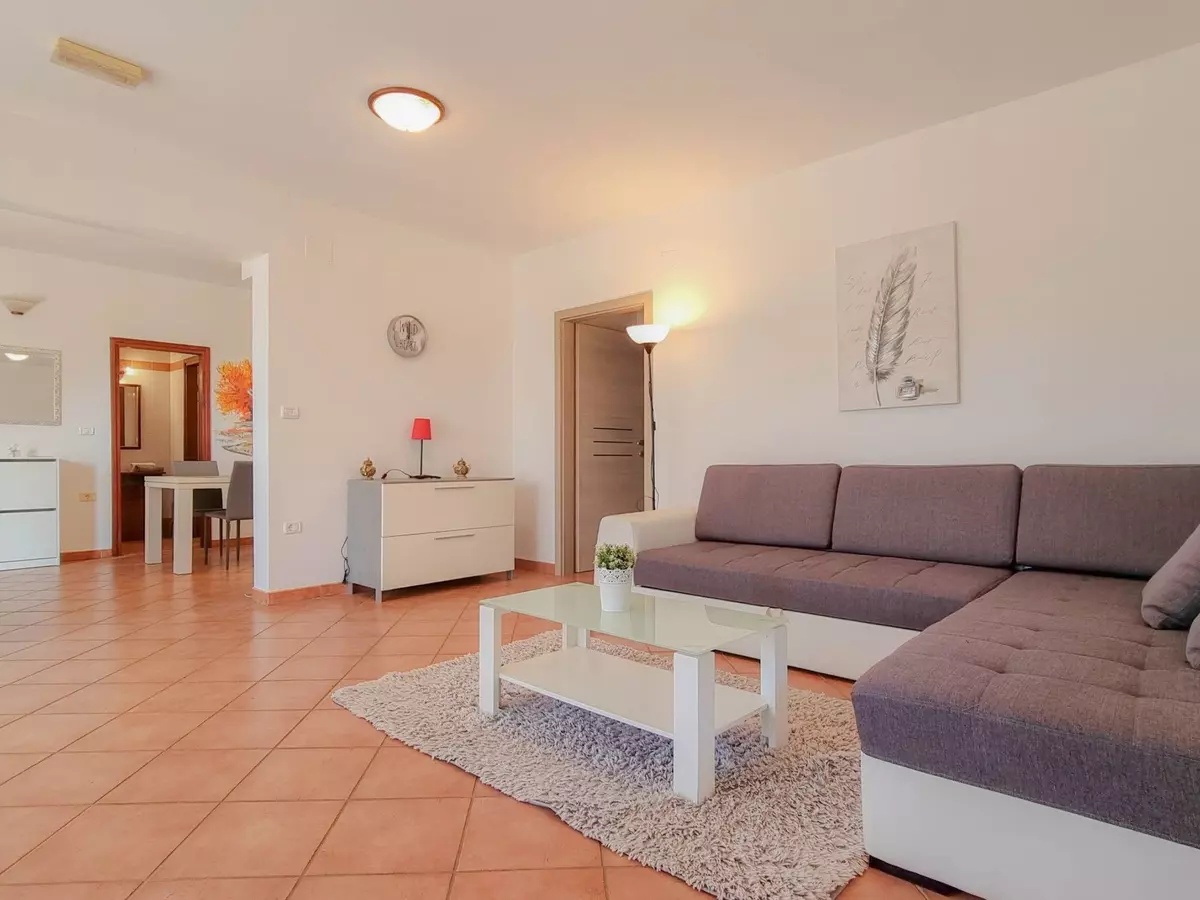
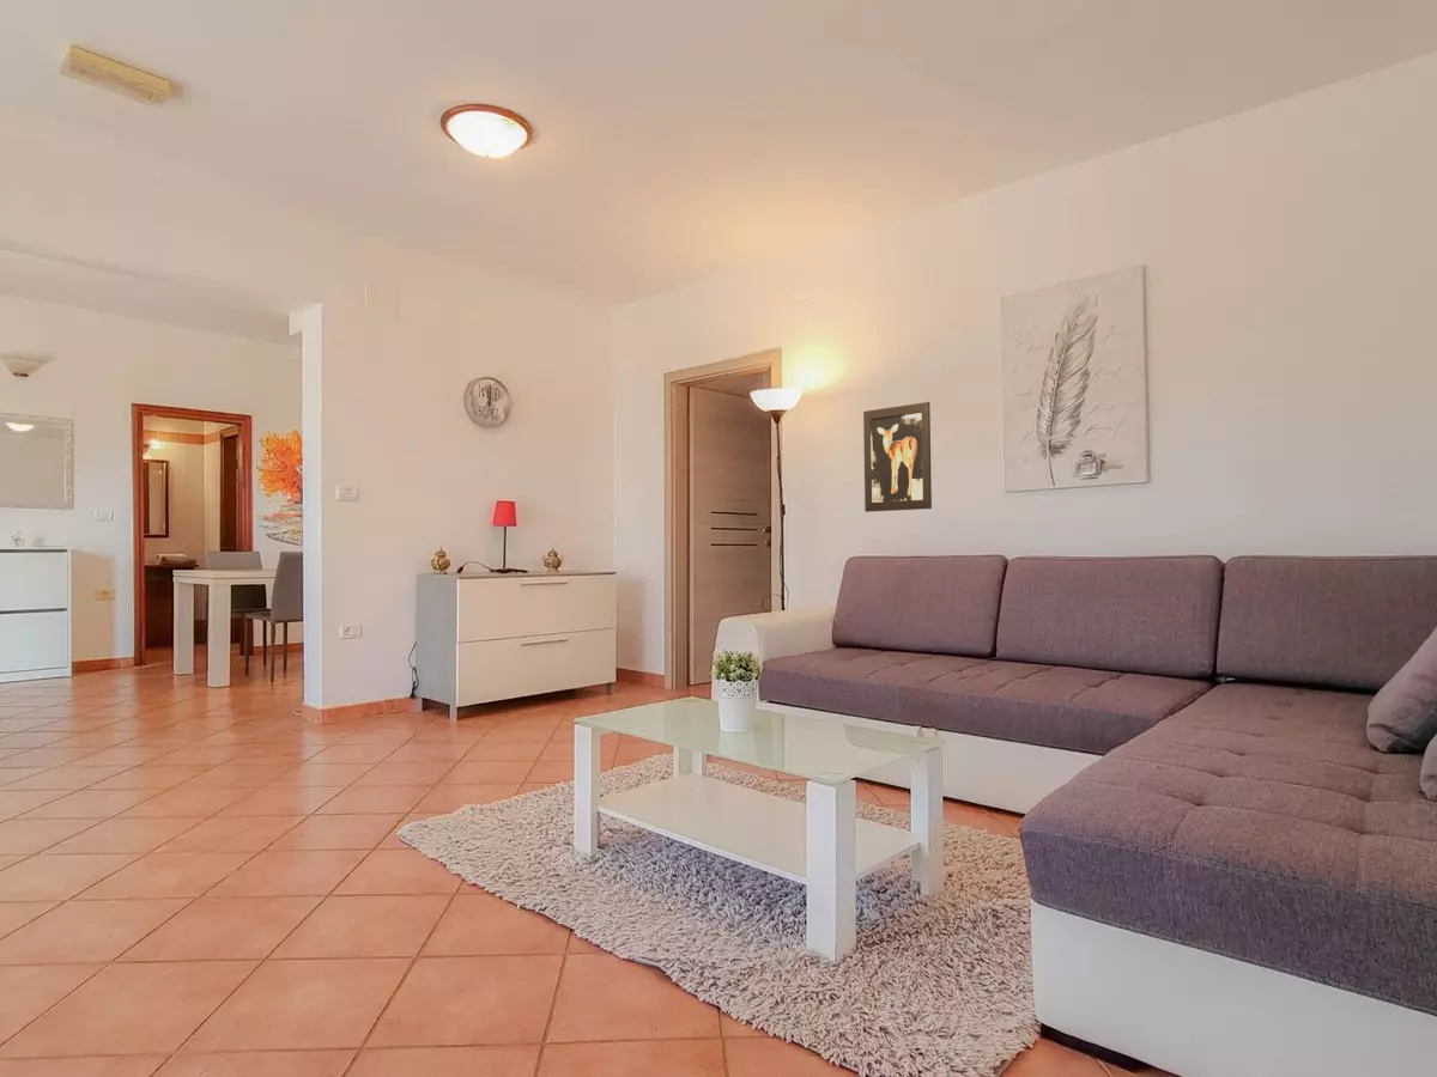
+ wall art (896, 458)
